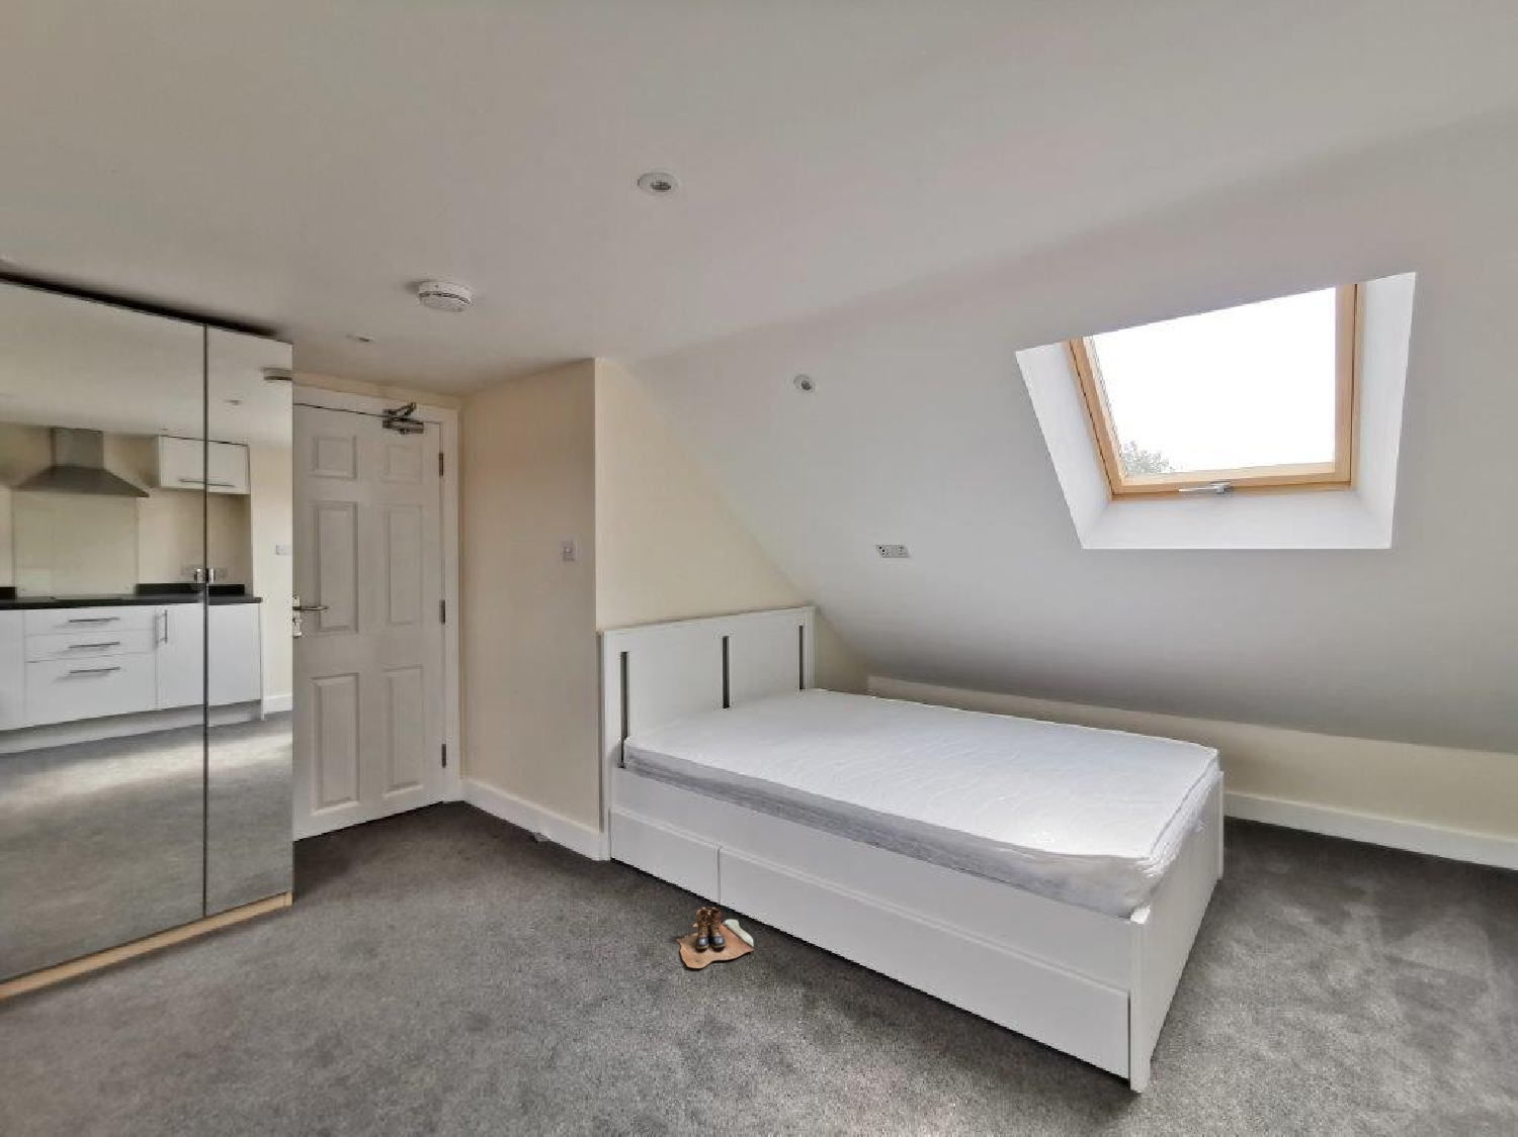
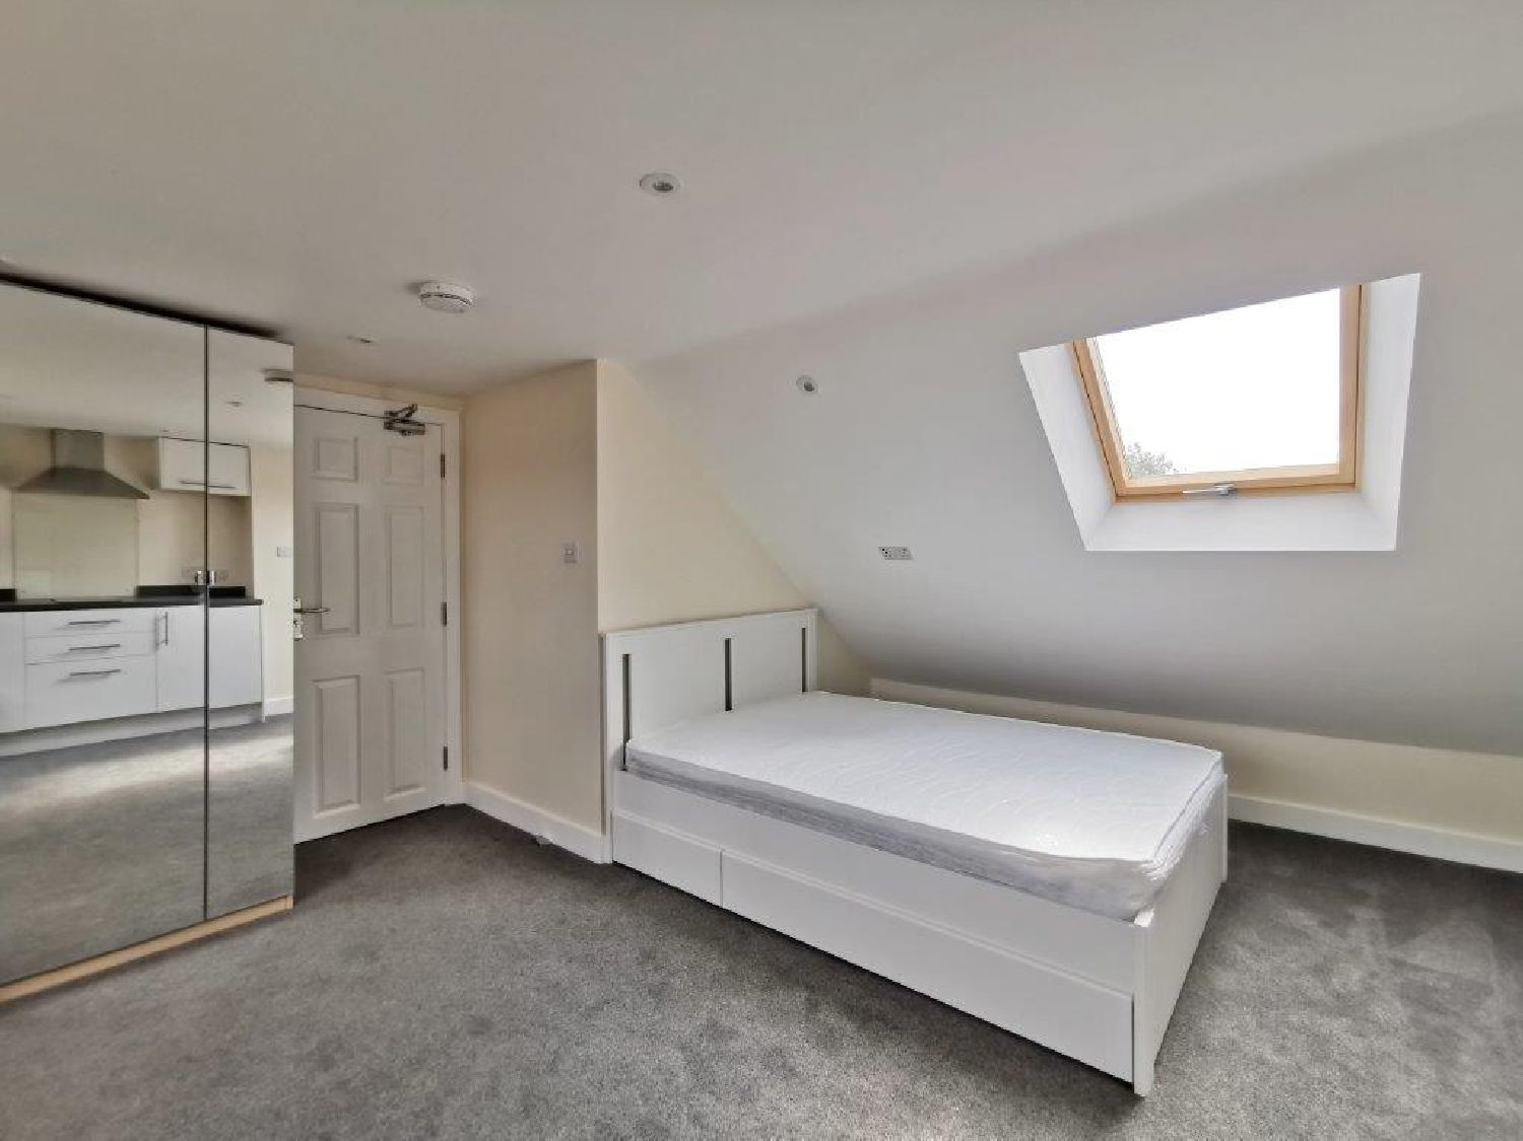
- boots (712, 929)
